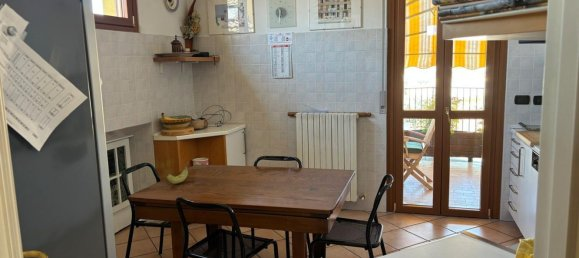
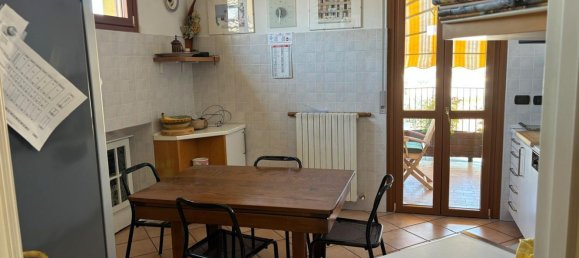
- fruit (179, 175)
